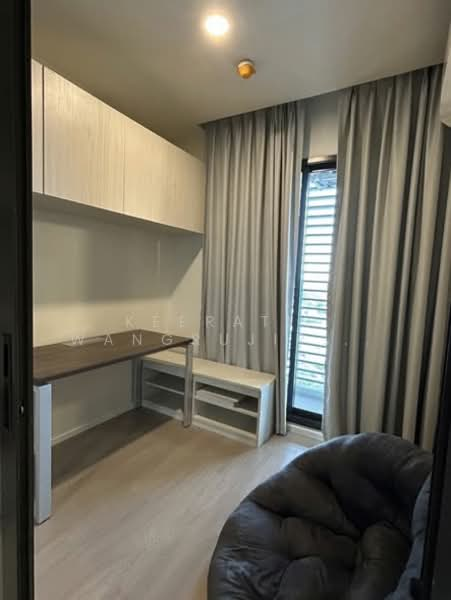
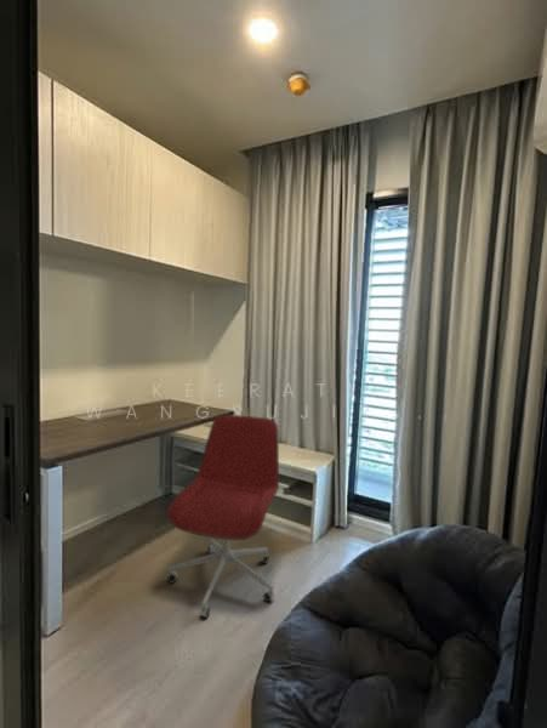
+ office chair (227, 505)
